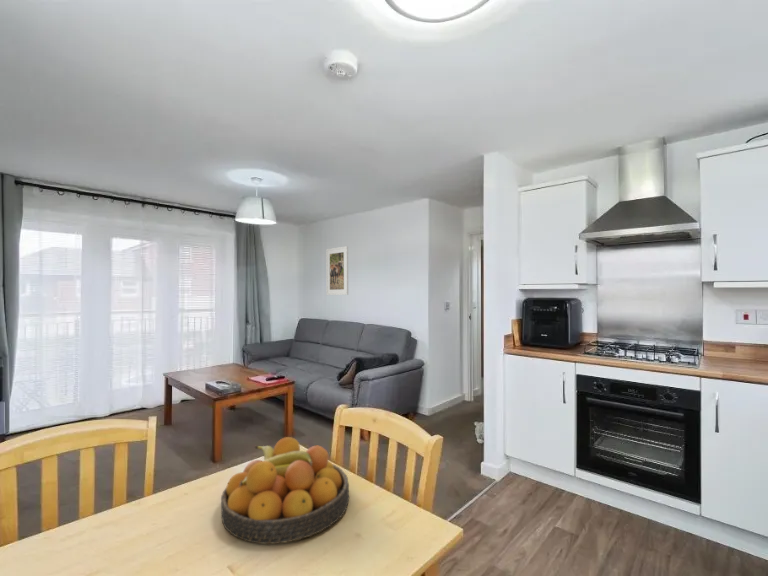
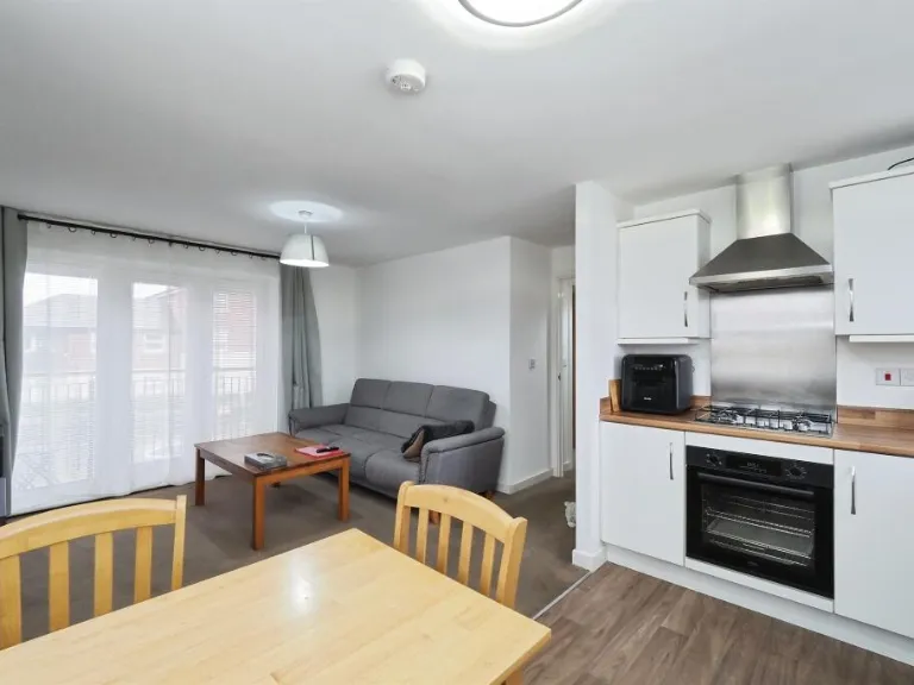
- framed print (336, 271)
- fruit bowl (287, 476)
